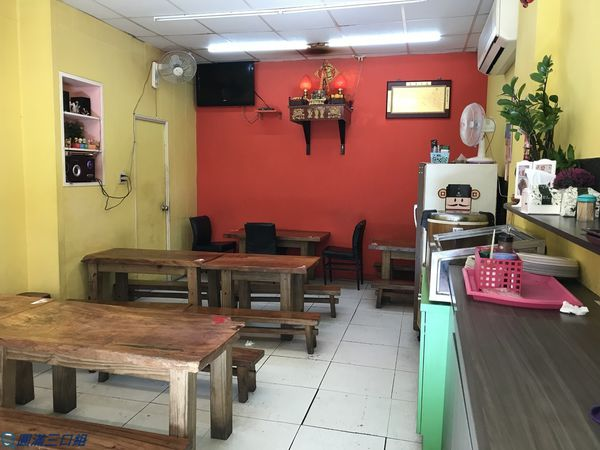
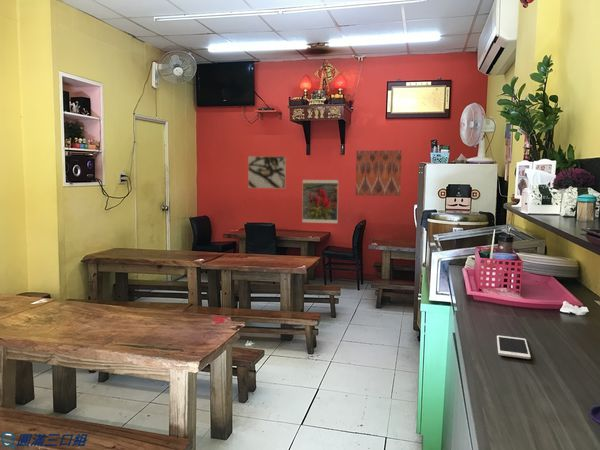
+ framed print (320, 201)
+ cell phone (512, 346)
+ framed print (266, 172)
+ wall art (378, 173)
